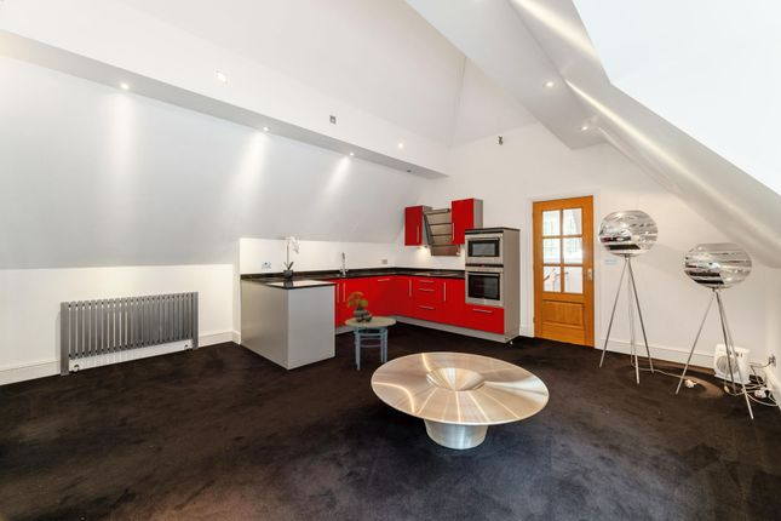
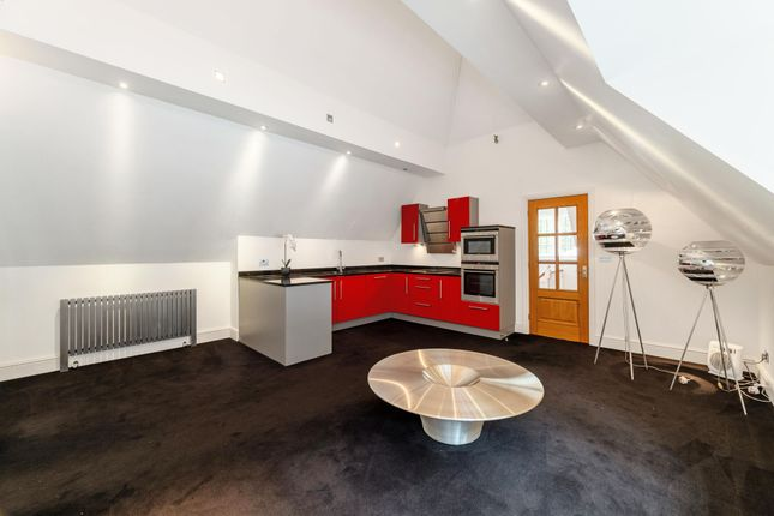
- potted plant (358, 305)
- side table (371, 345)
